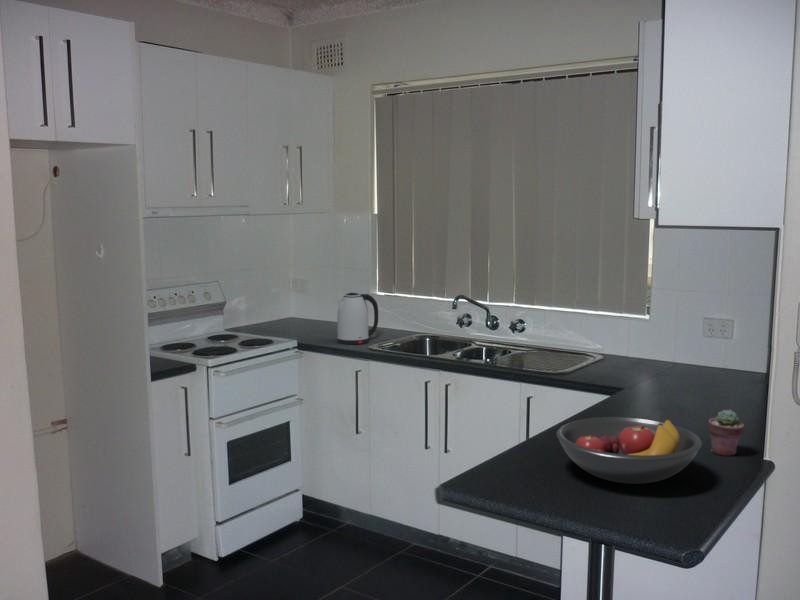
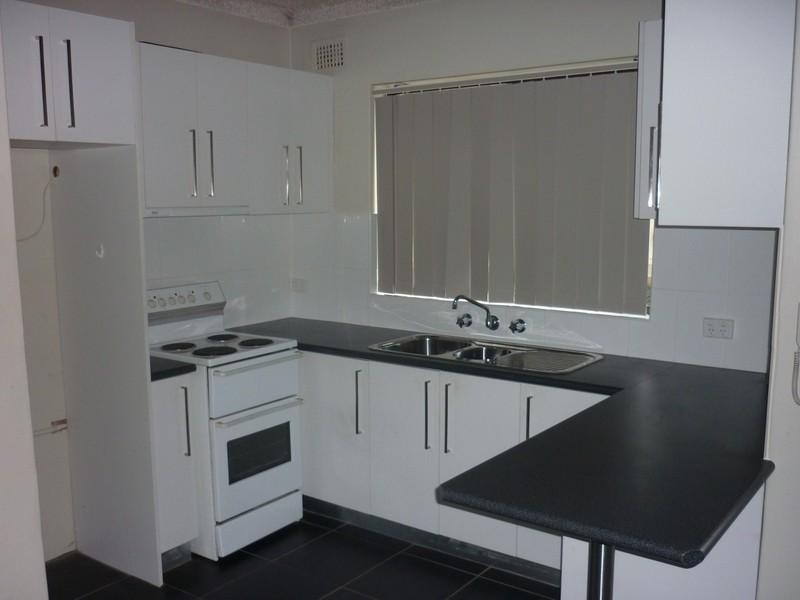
- potted succulent (725, 431)
- fruit bowl (627, 449)
- kettle (358, 316)
